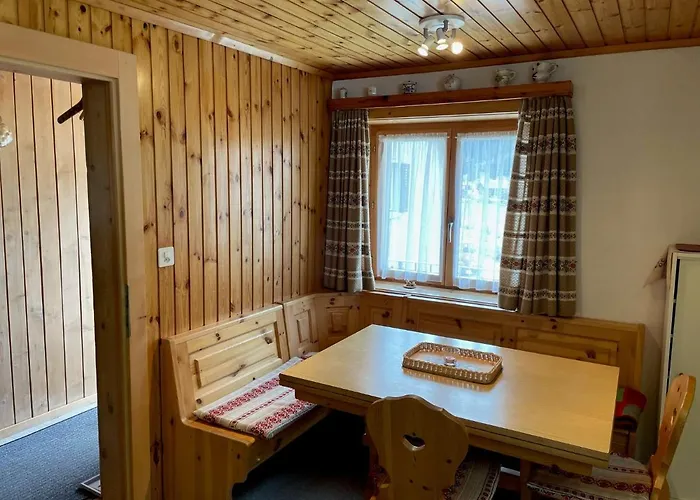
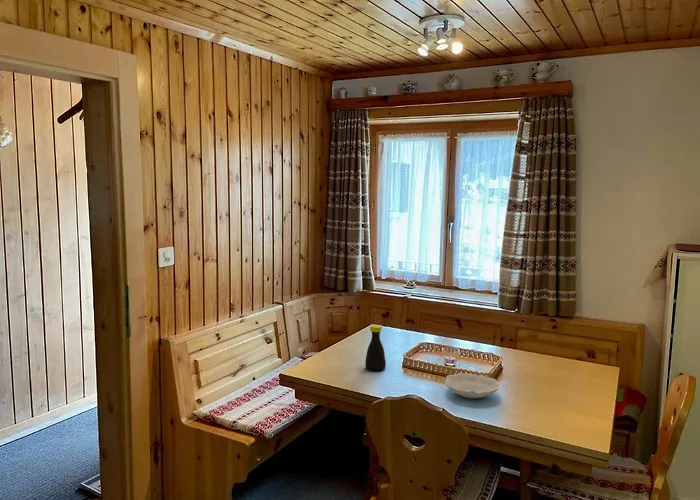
+ bottle (375, 347)
+ bowl (471, 387)
